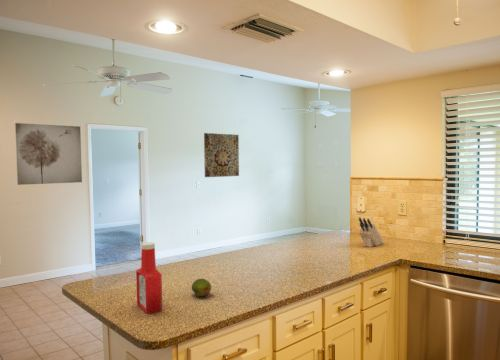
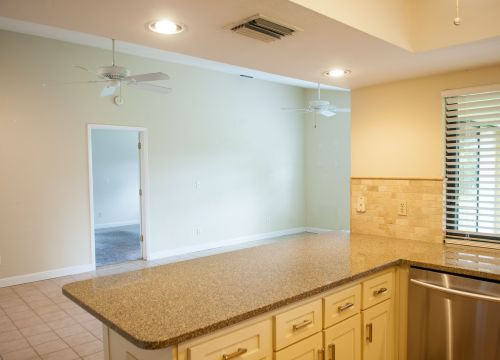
- wall art (50, 154)
- knife block (370, 230)
- soap bottle (148, 275)
- fruit (201, 286)
- wall art (222, 155)
